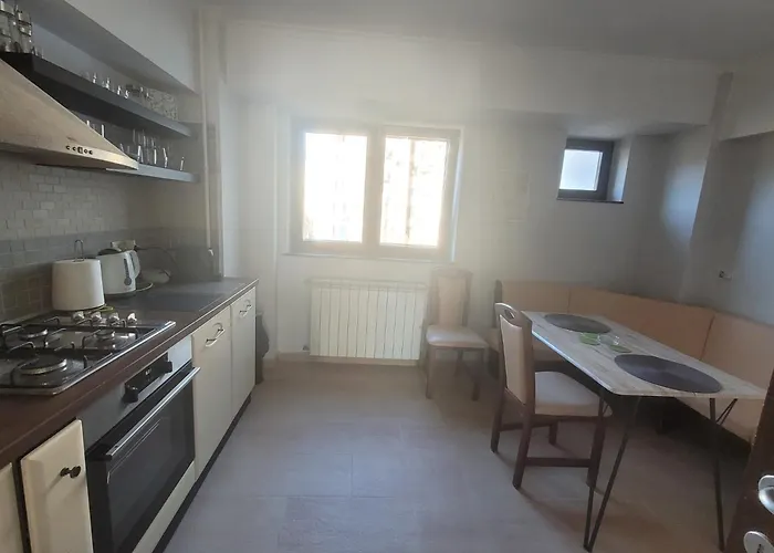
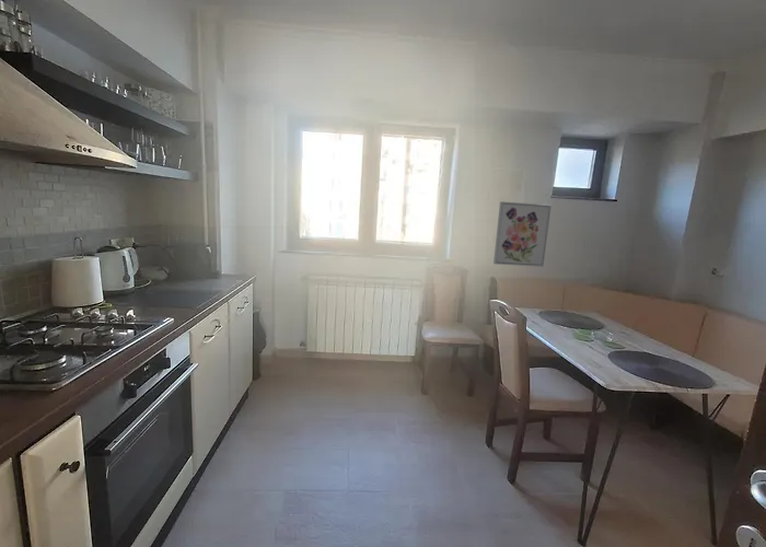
+ wall art (522, 234)
